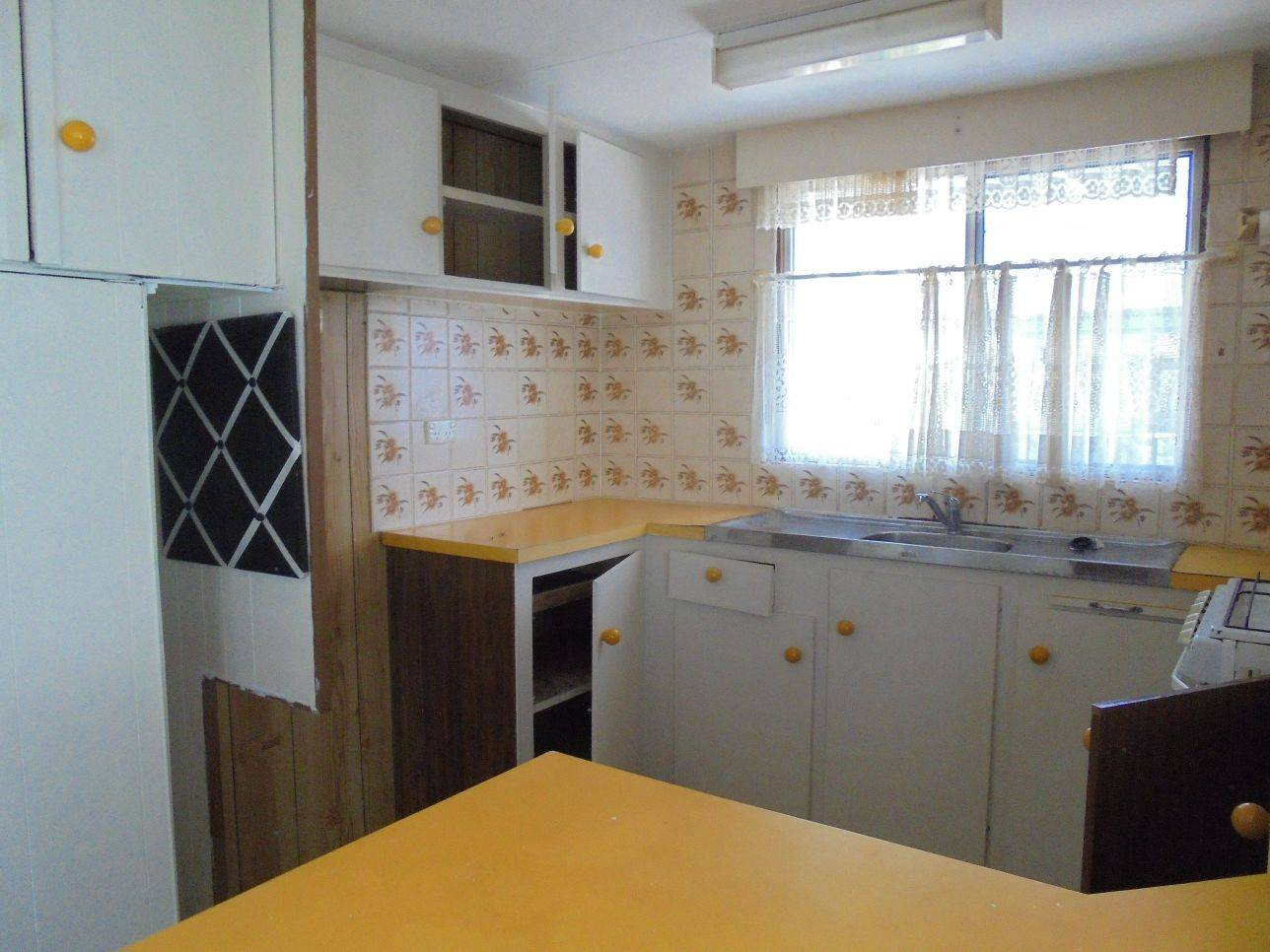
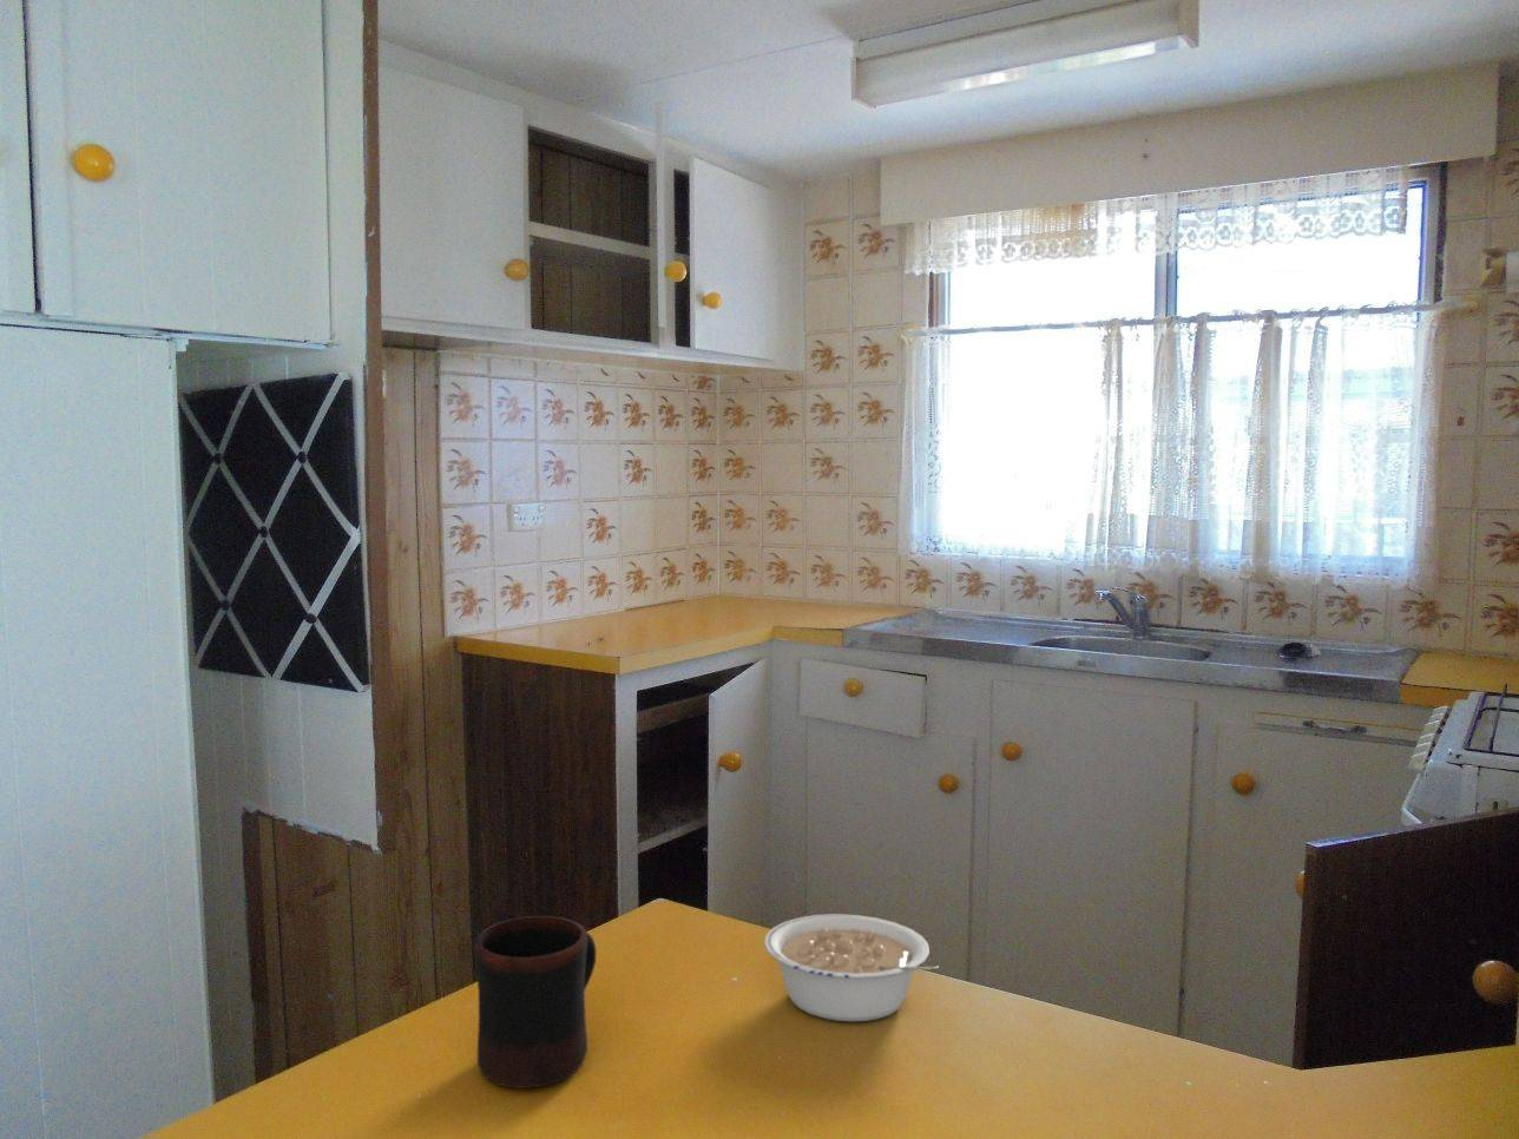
+ mug (547, 989)
+ legume (852, 966)
